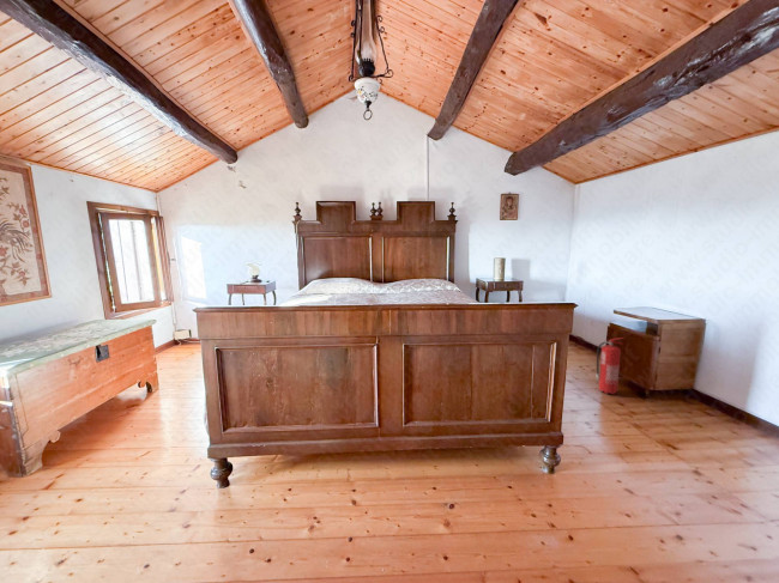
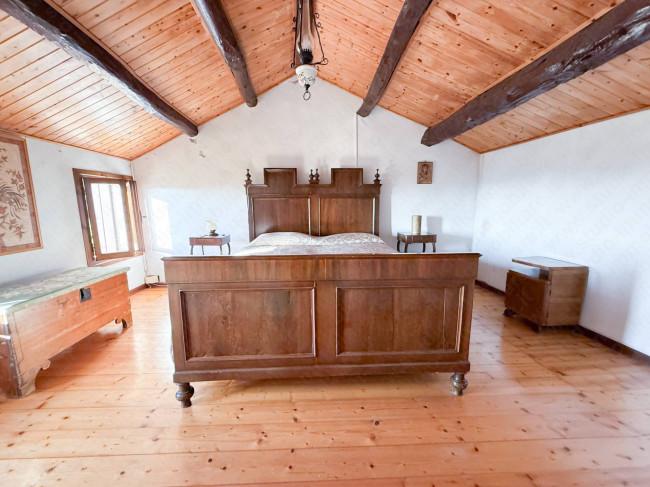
- fire extinguisher (609, 364)
